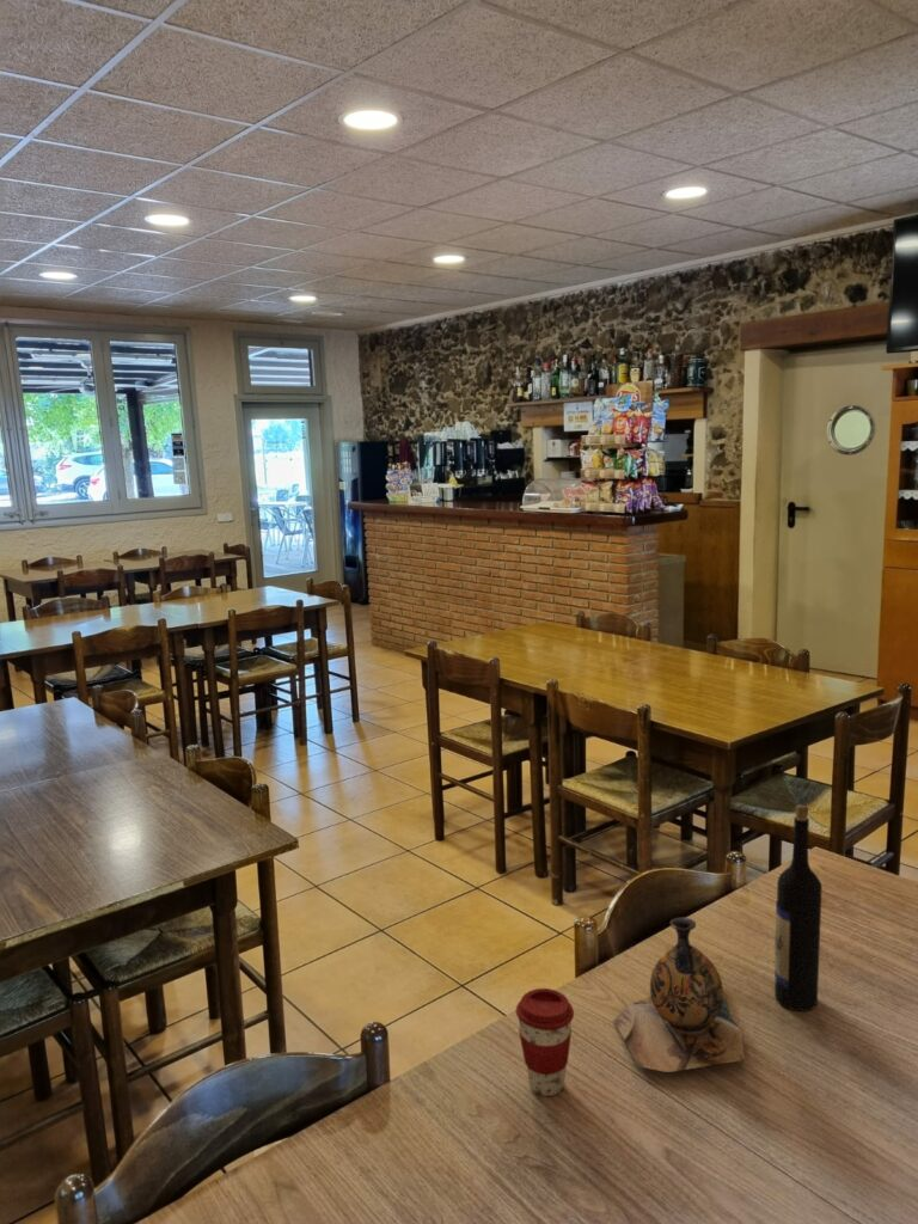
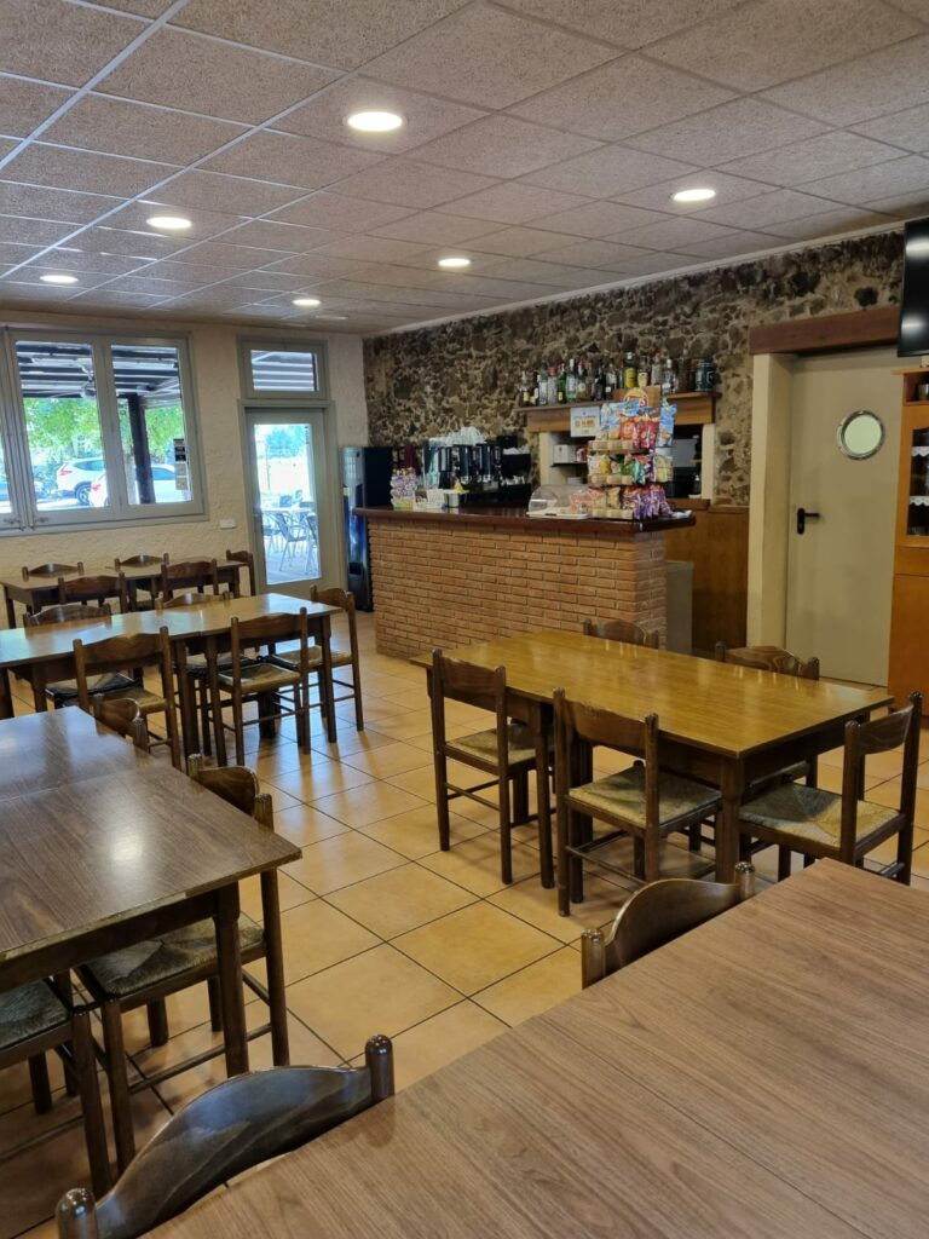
- coffee cup (545, 1042)
- vase (680, 975)
- wine bottle (797, 905)
